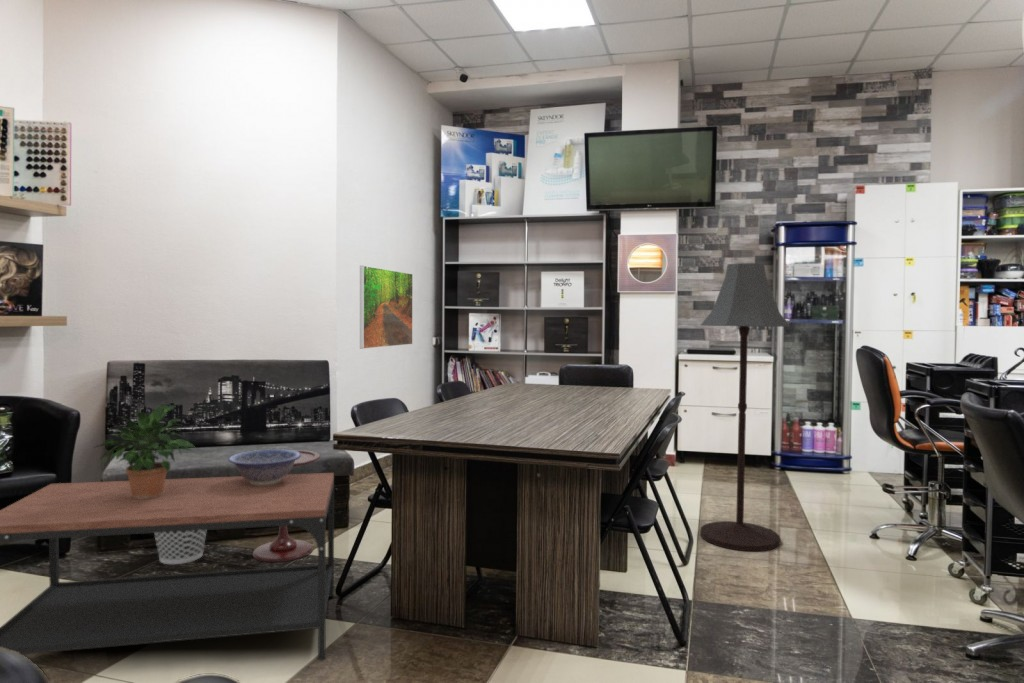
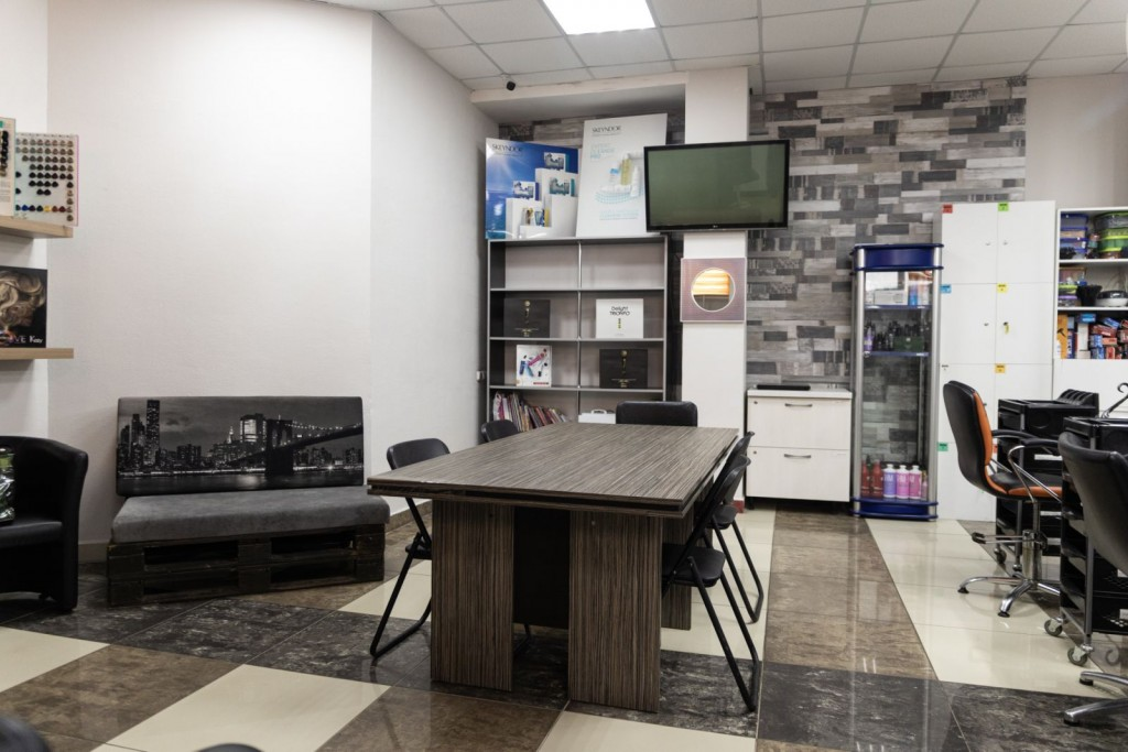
- side table (283, 526)
- floor lamp (742, 402)
- decorative bowl (265, 468)
- potted plant (144, 448)
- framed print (388, 308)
- coffee table (179, 574)
- wastebasket (181, 531)
